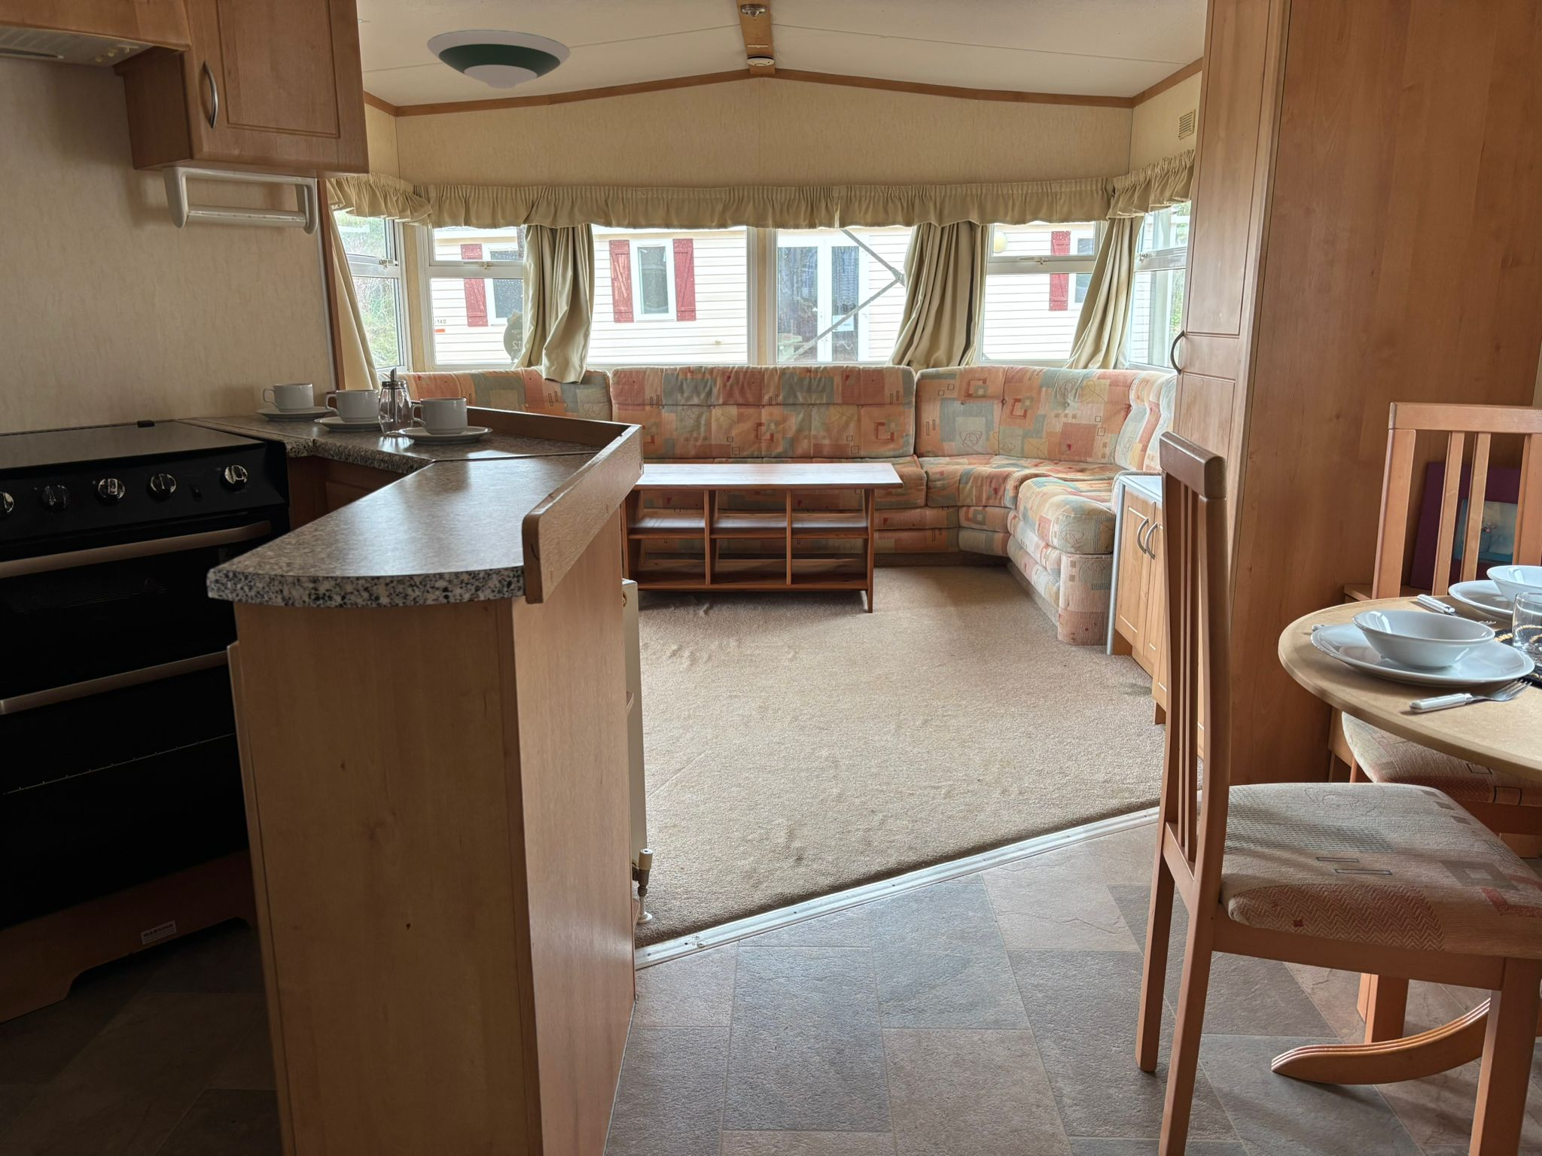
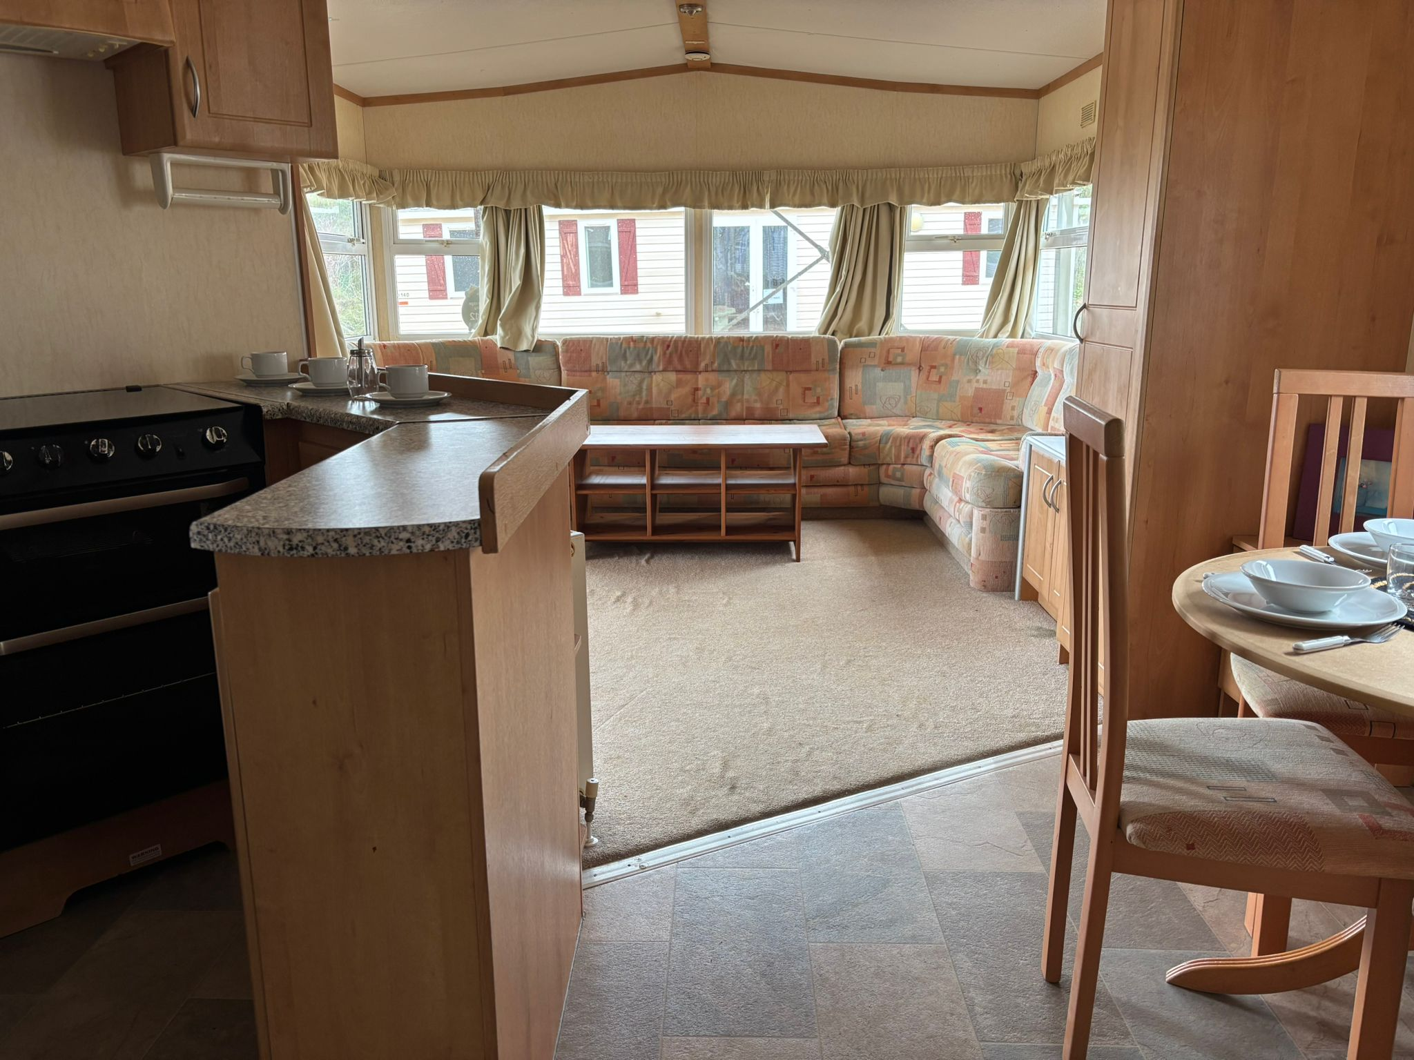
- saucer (500, 68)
